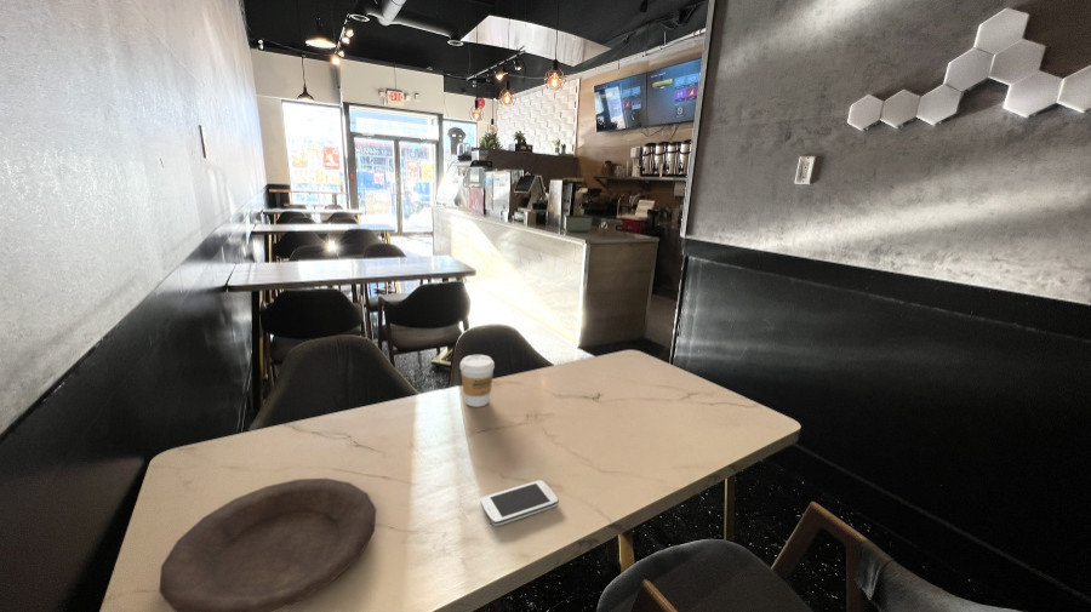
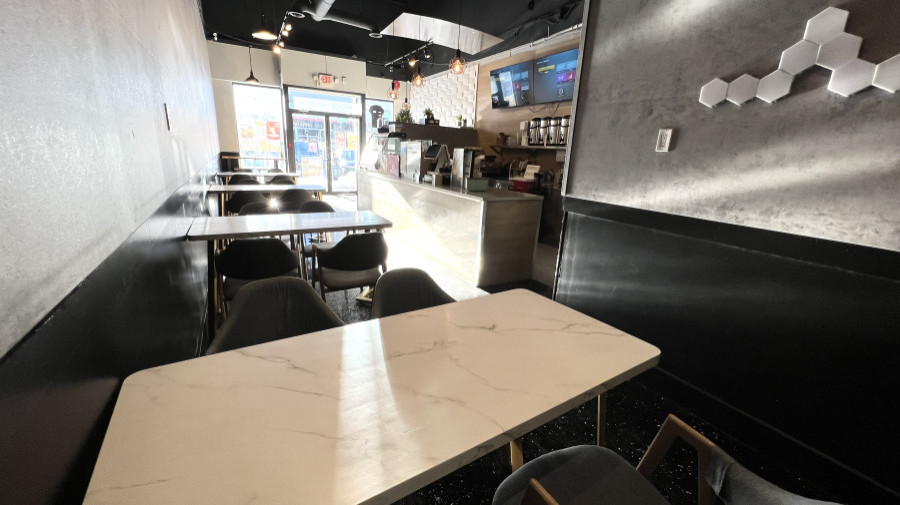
- plate (279, 542)
- coffee cup (476, 379)
- smartphone (519, 502)
